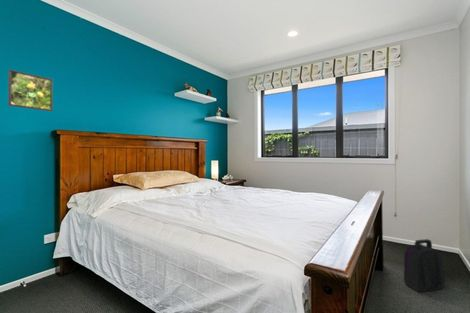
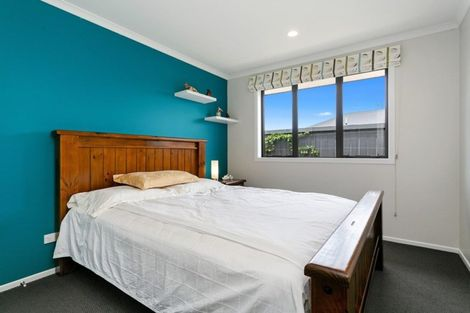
- backpack (424, 263)
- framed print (31, 91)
